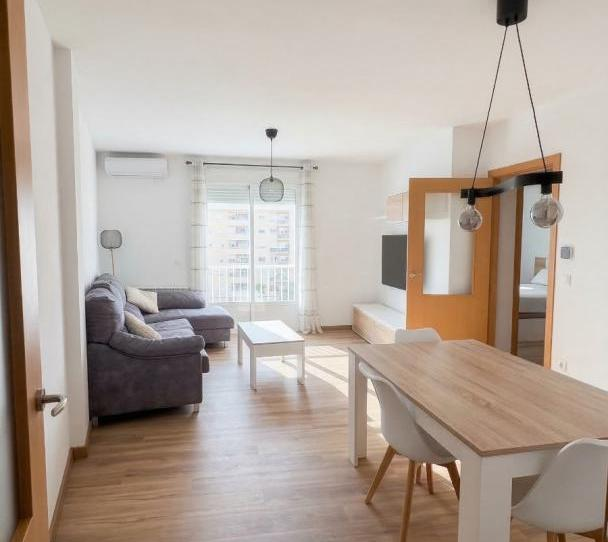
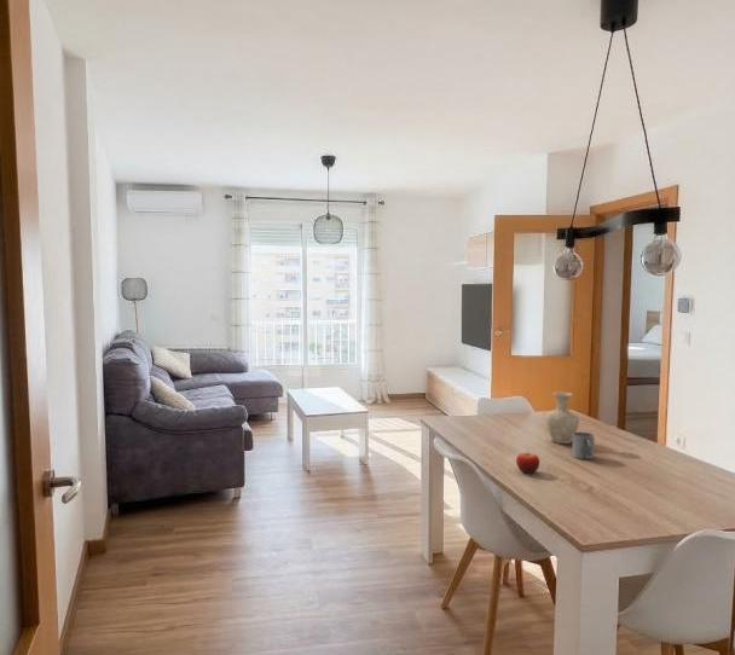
+ fruit (527, 460)
+ vase (561, 417)
+ mug (584, 446)
